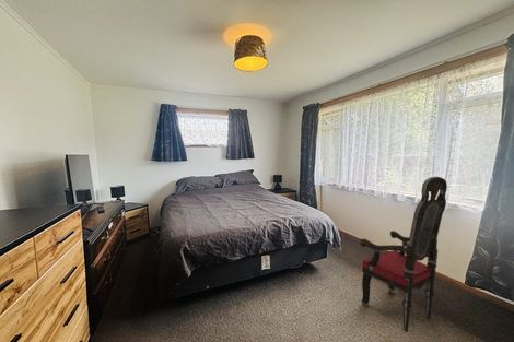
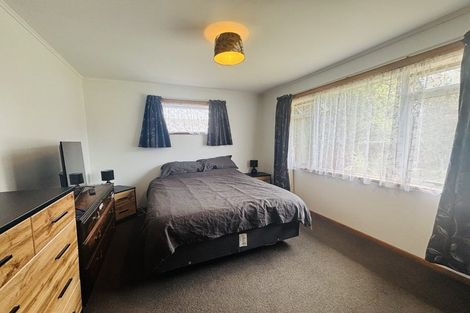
- armchair (397, 246)
